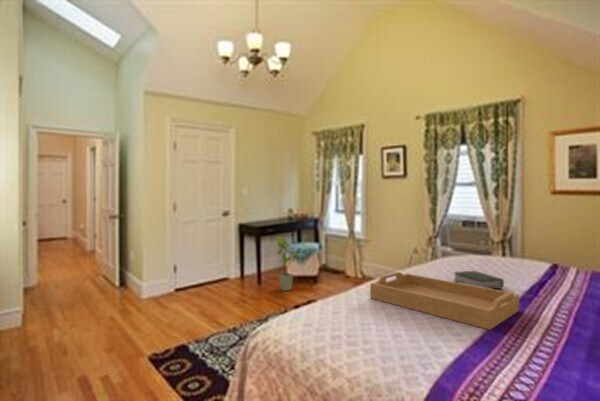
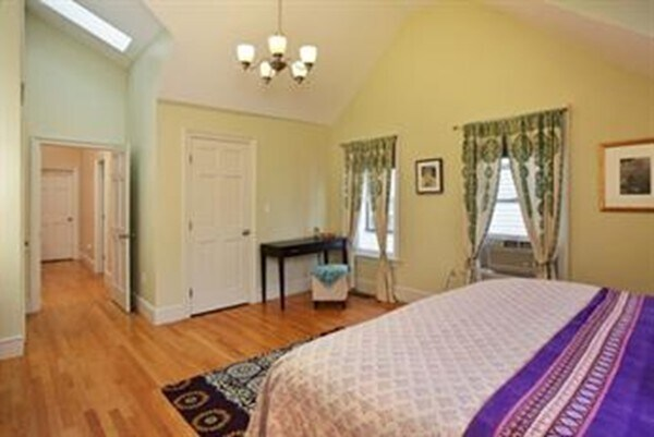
- house plant (285, 262)
- book (477, 279)
- serving tray (440, 293)
